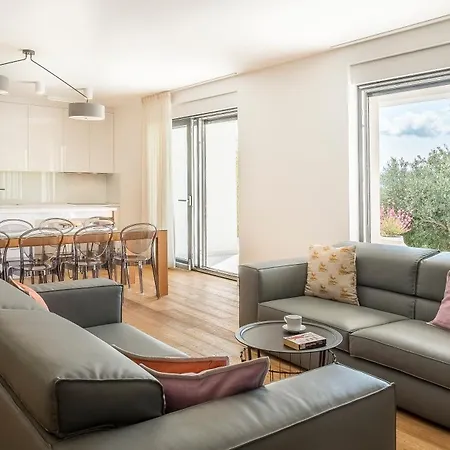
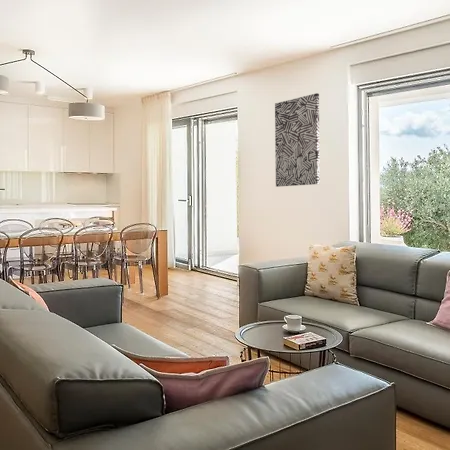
+ wall art (296, 142)
